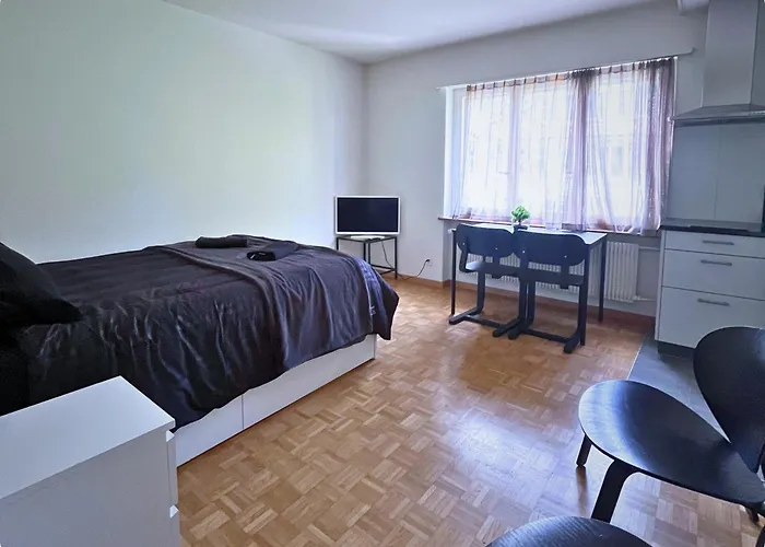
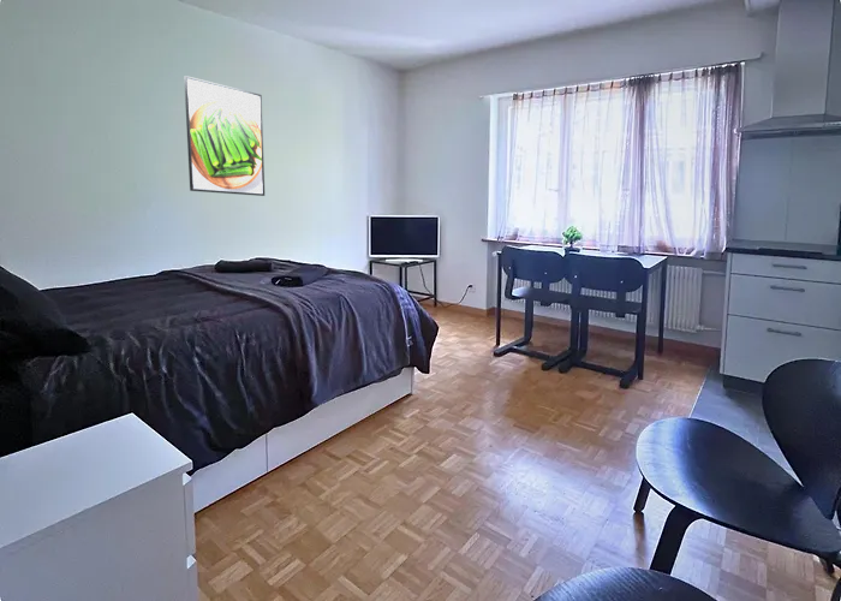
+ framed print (227, 139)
